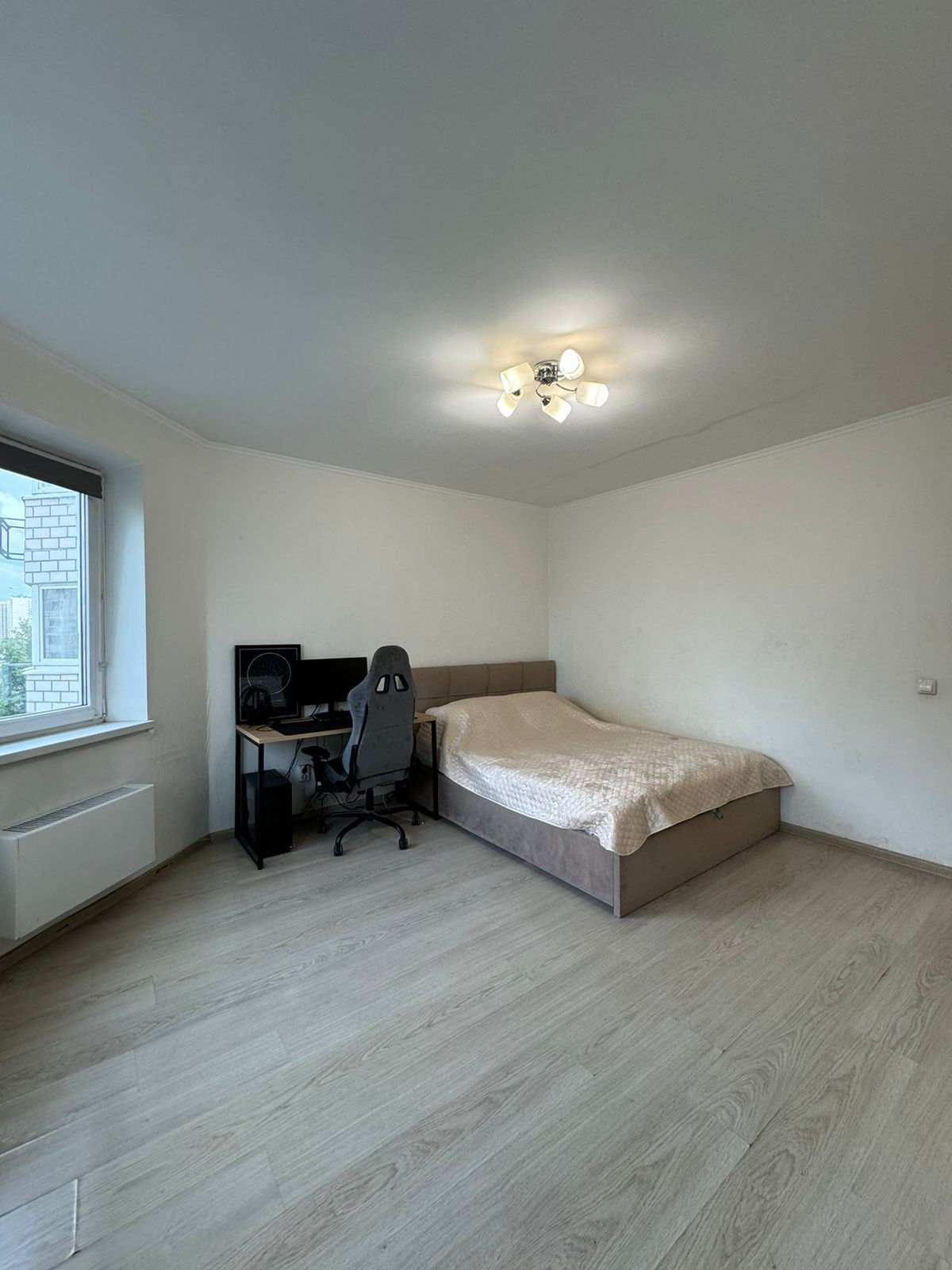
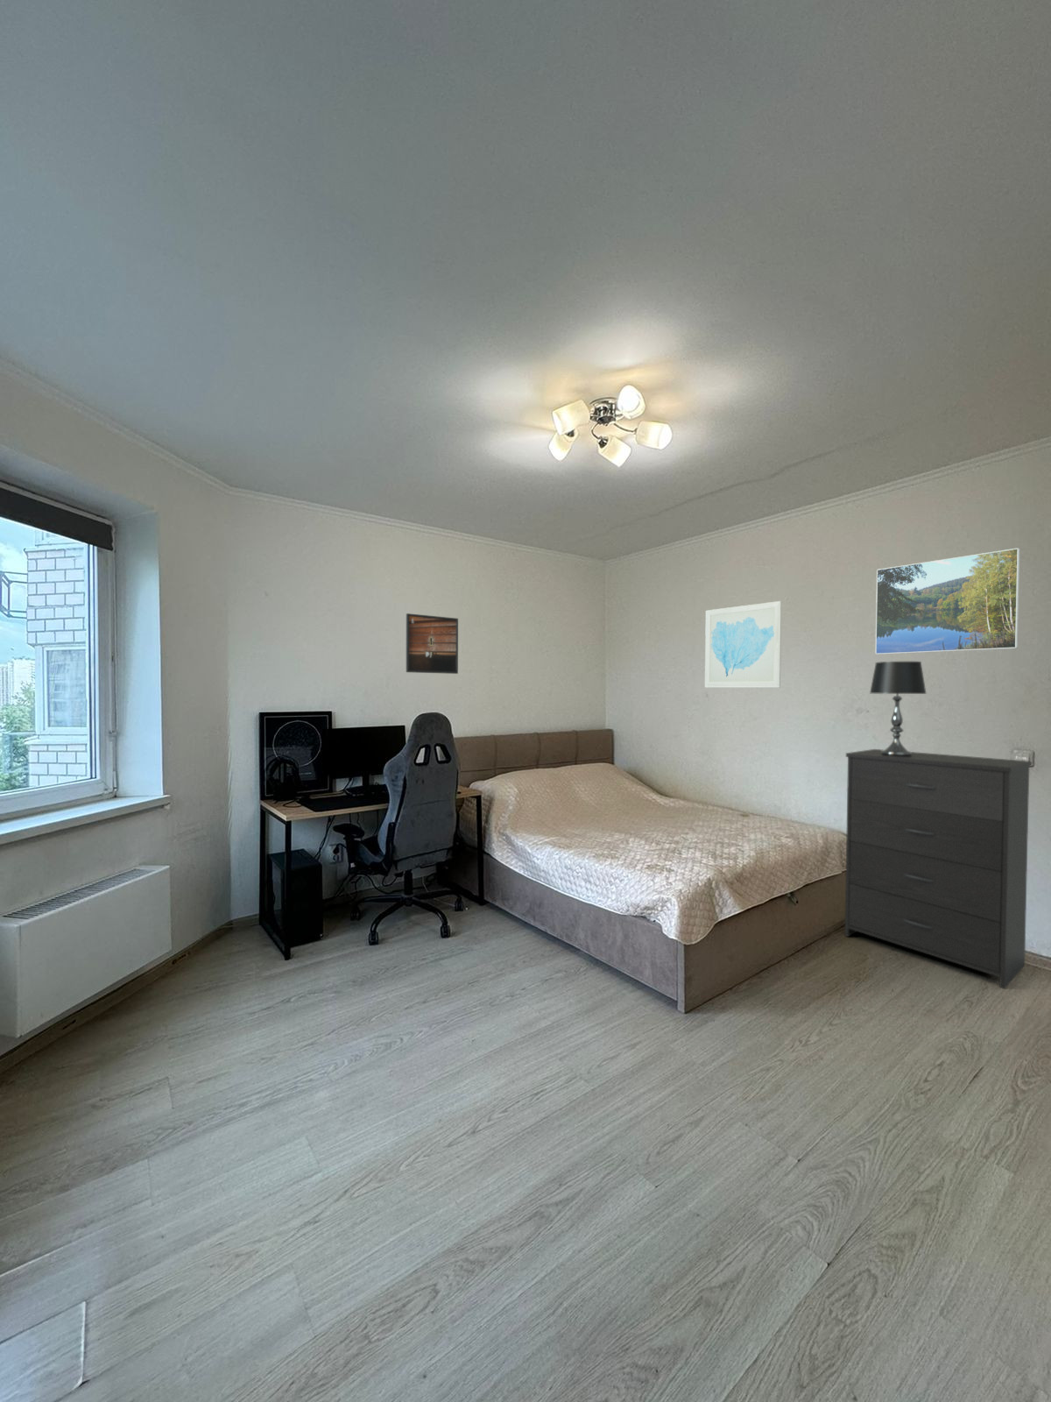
+ wall art (741, 647)
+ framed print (433, 644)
+ dresser (931, 853)
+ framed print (942, 605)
+ table lamp (896, 708)
